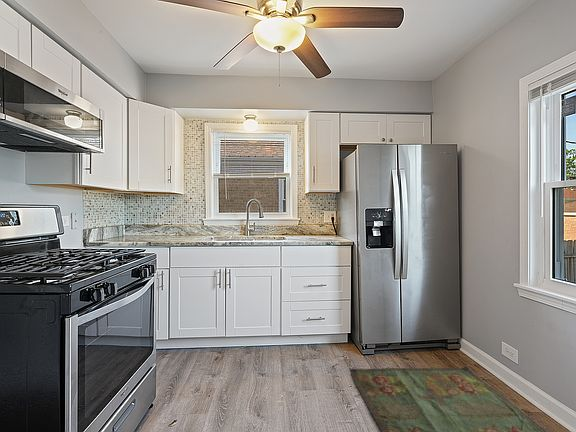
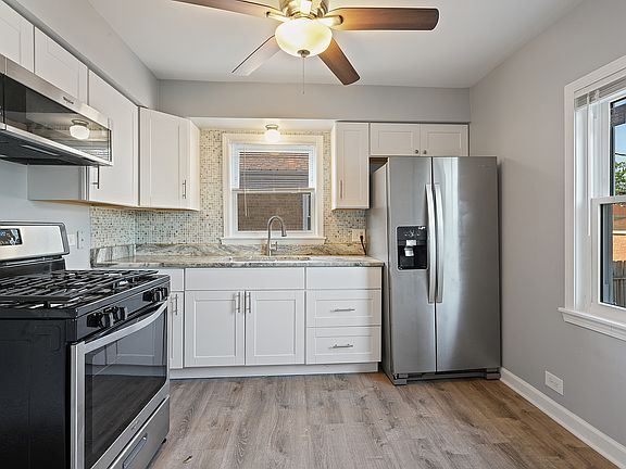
- rug (434, 397)
